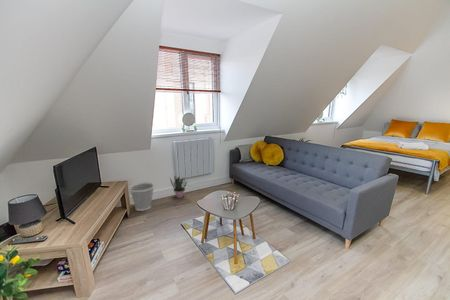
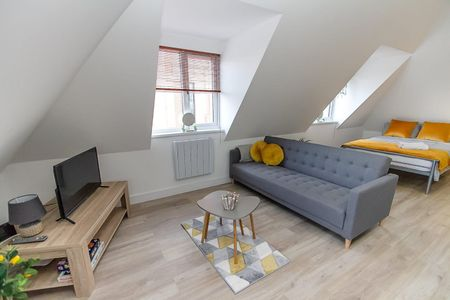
- wastebasket (142, 196)
- potted plant (178, 186)
